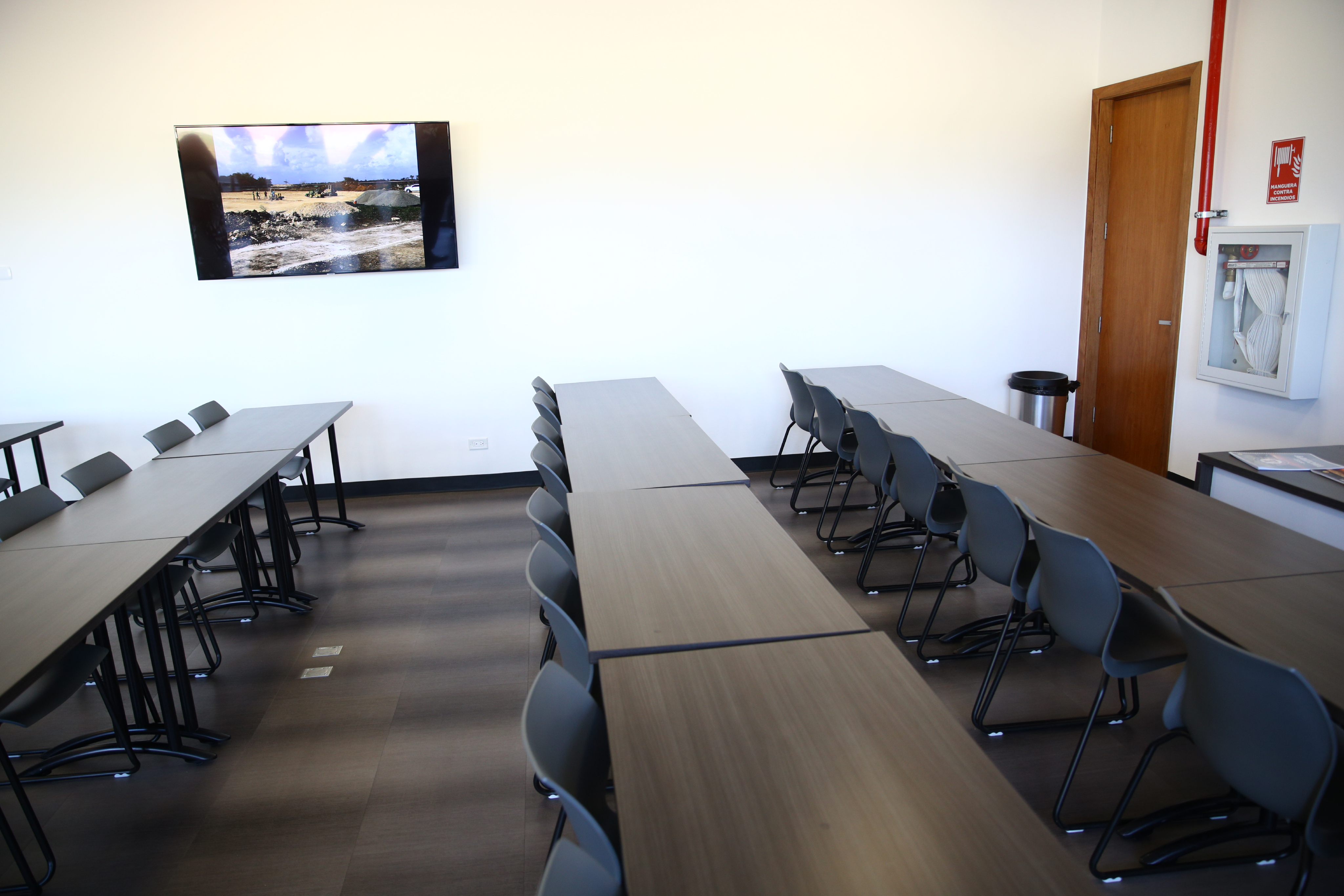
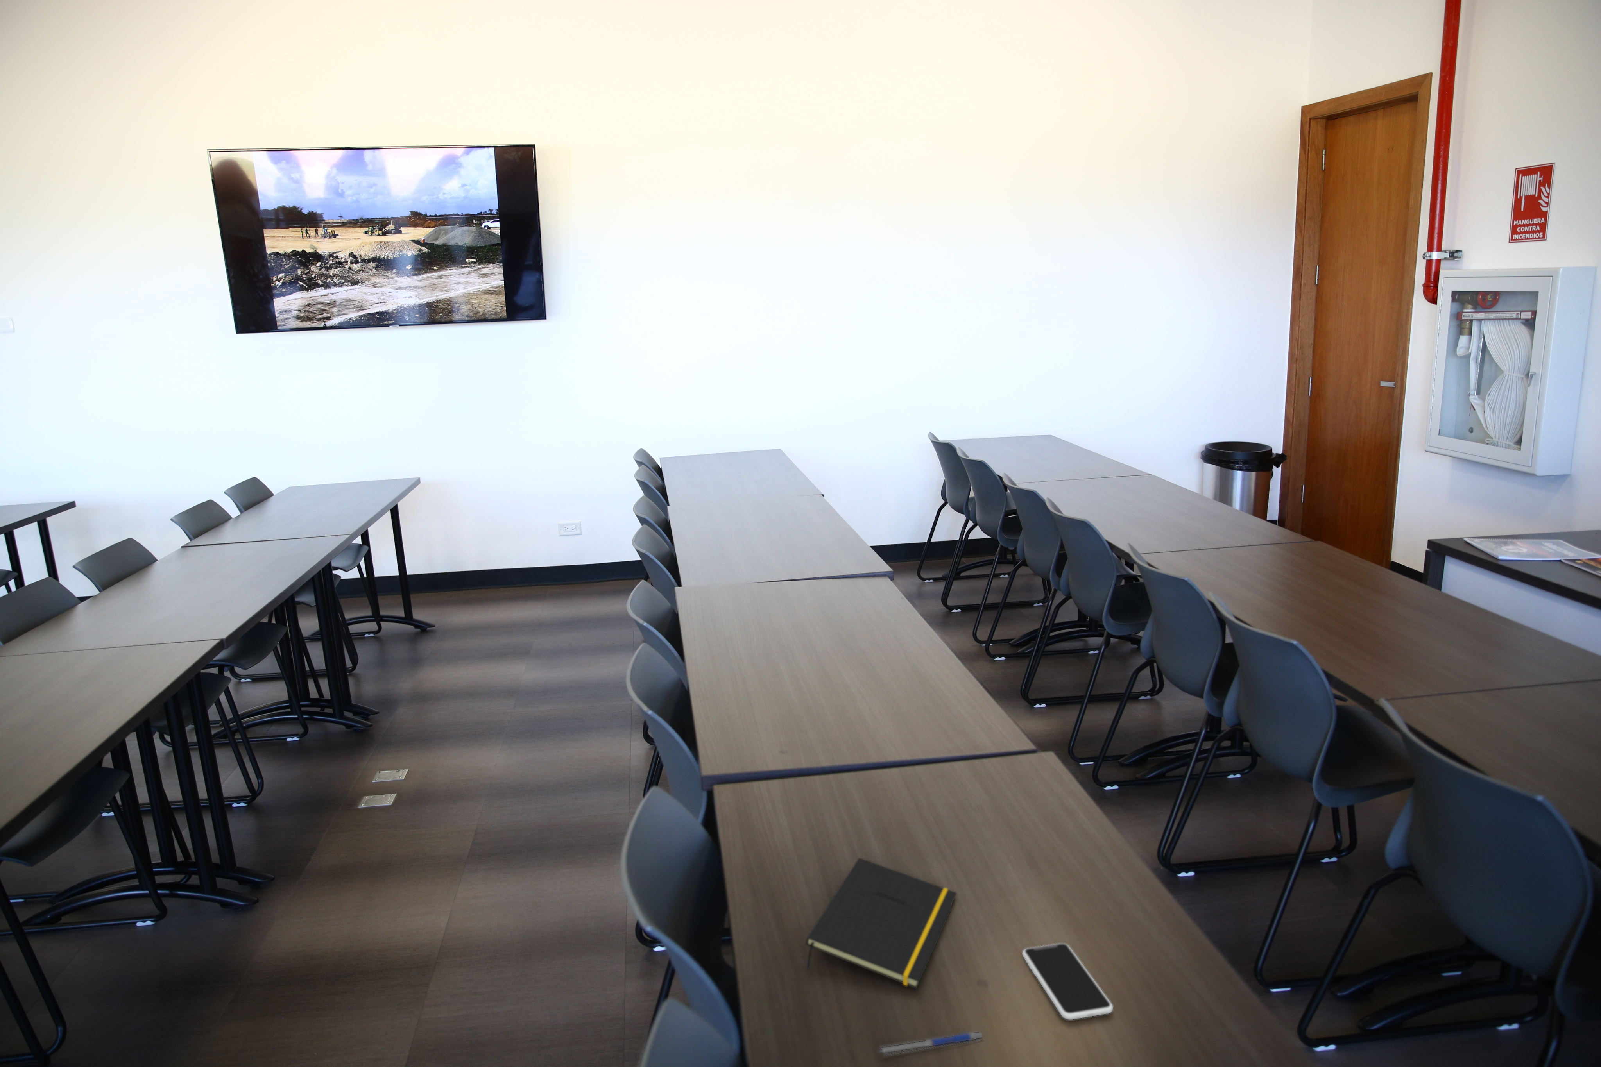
+ pen (930, 1042)
+ smartphone (1065, 979)
+ notepad (885, 917)
